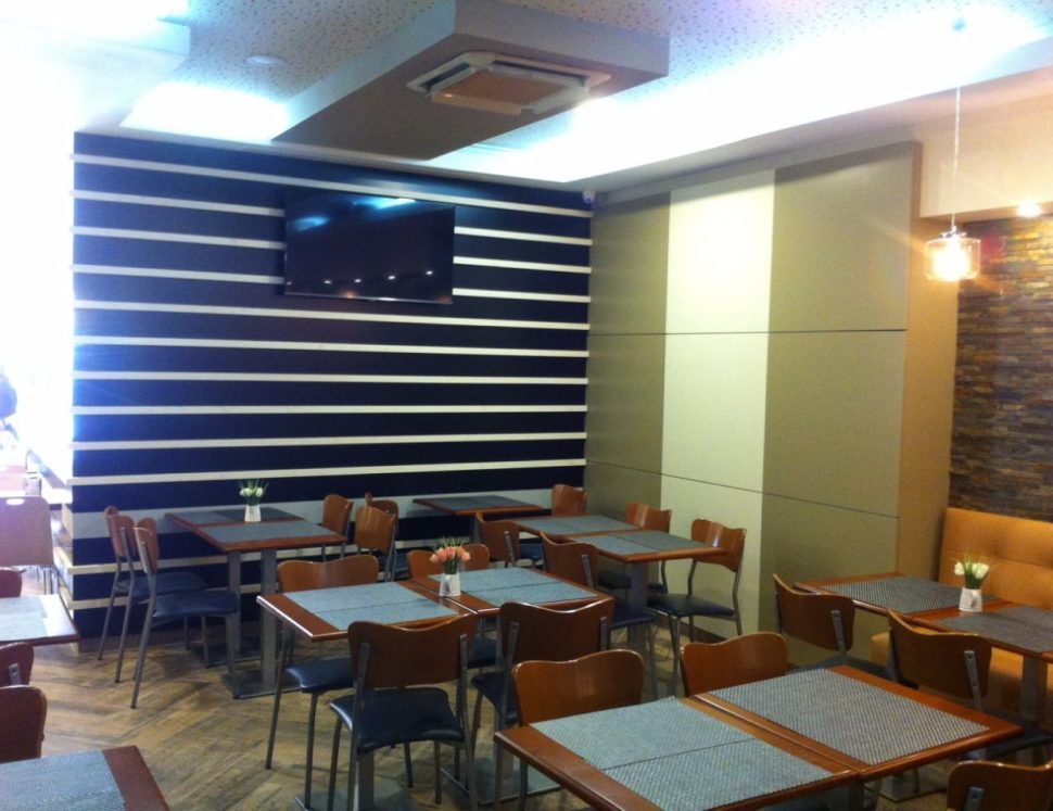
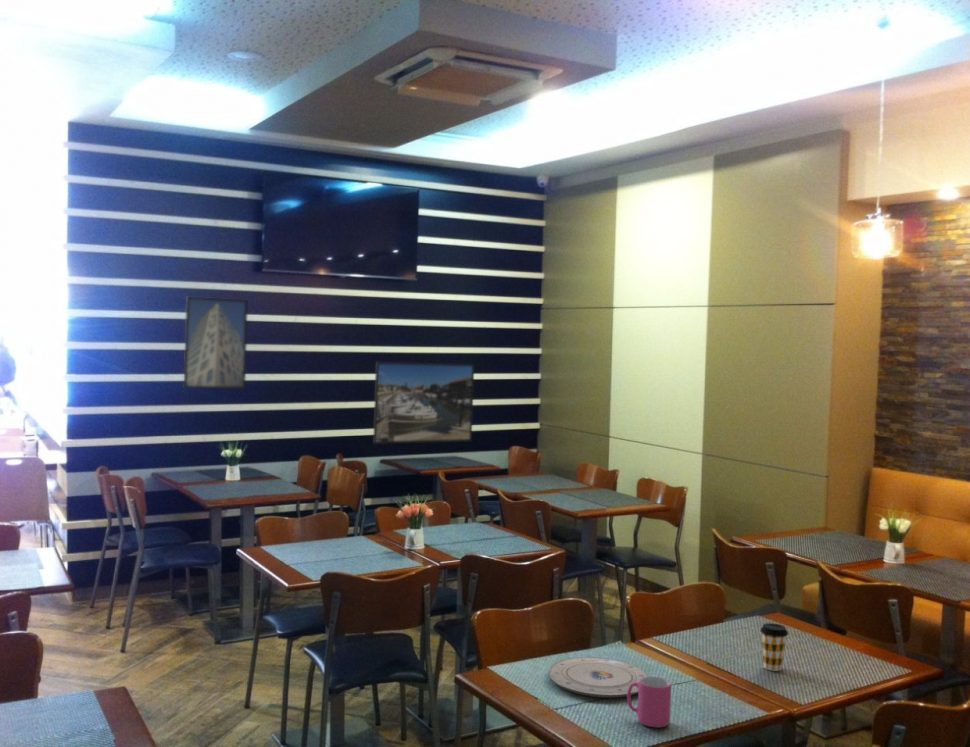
+ coffee cup (773, 647)
+ mug (648, 700)
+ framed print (216, 343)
+ plate (598, 677)
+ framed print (425, 402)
